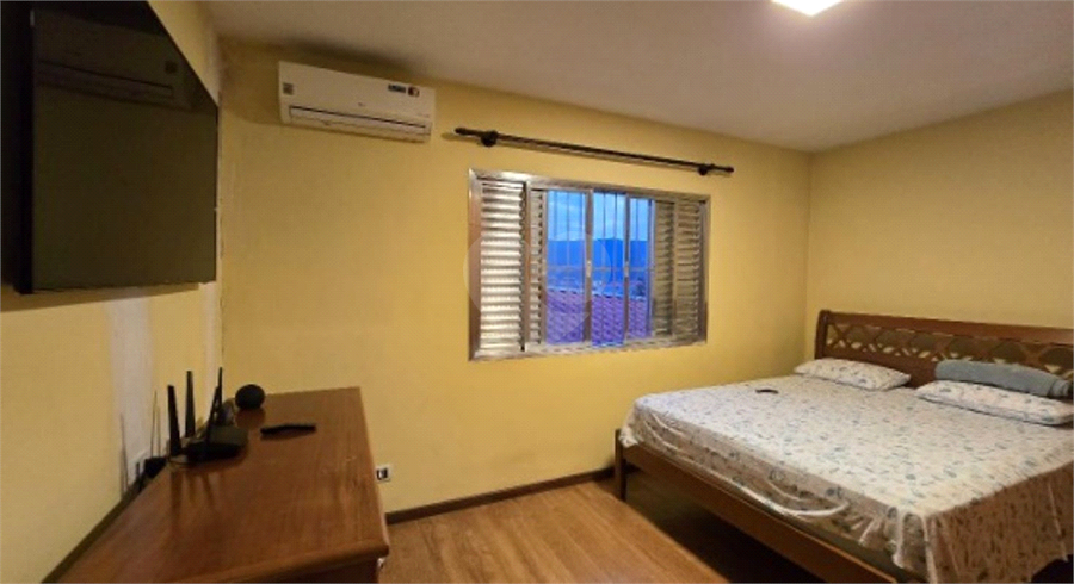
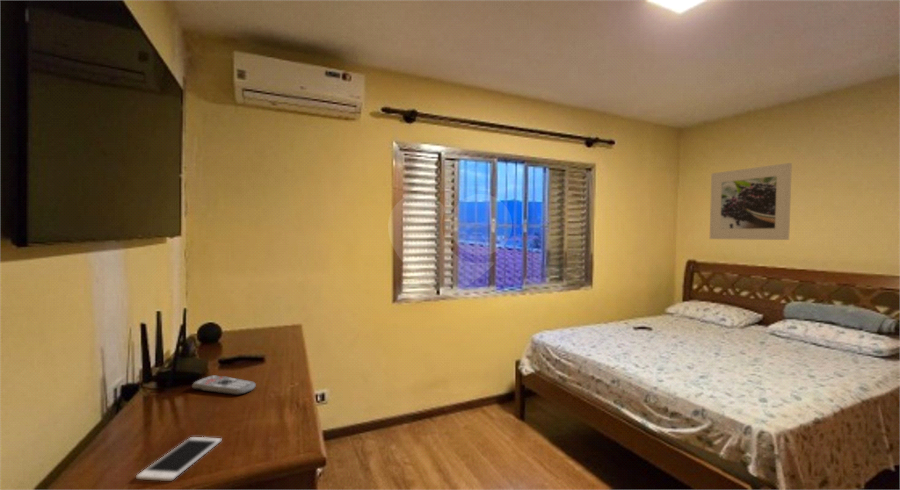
+ remote control (225, 385)
+ cell phone (182, 456)
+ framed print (747, 204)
